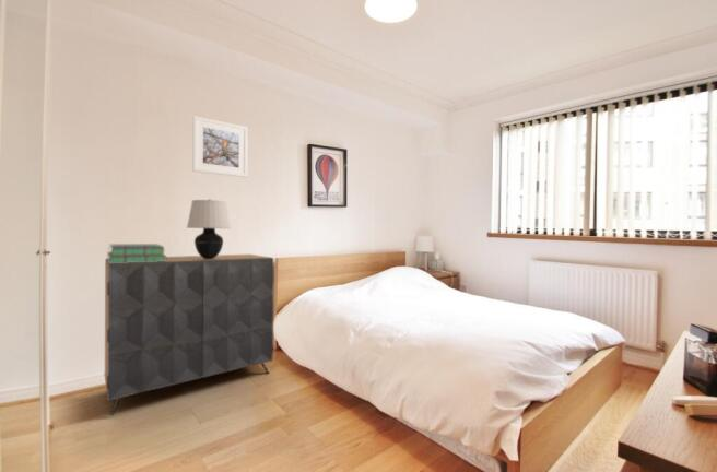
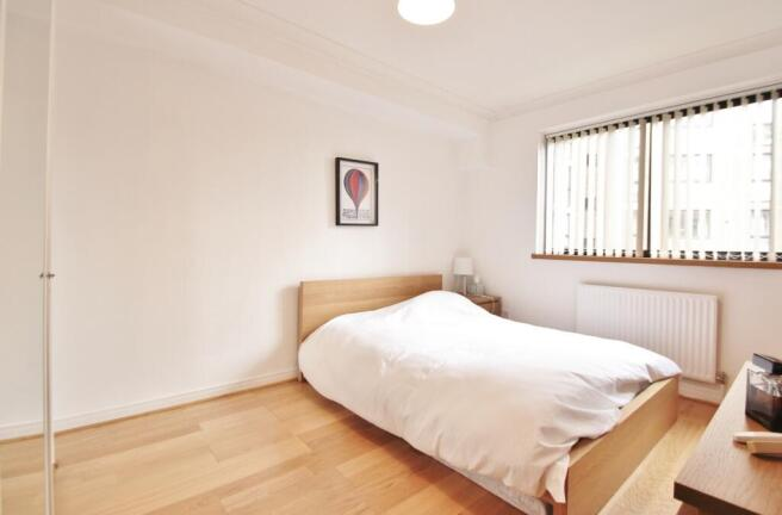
- stack of books (136, 251)
- dresser (193, 319)
- table lamp (209, 228)
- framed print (221, 148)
